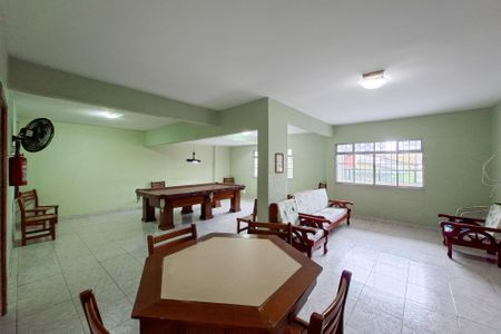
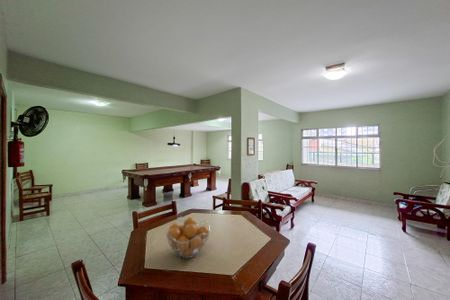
+ fruit basket (188, 236)
